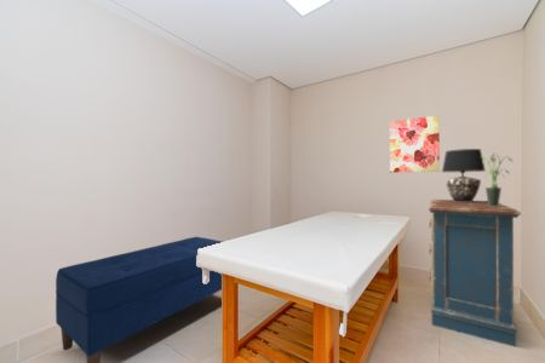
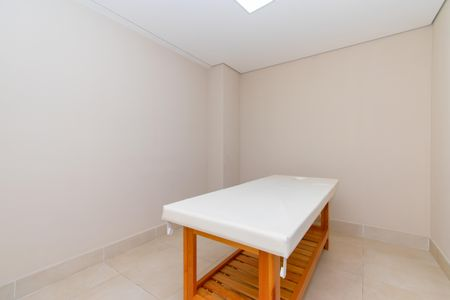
- bench (160, 287)
- wall art (413, 145)
- table lamp (463, 175)
- dresser (464, 258)
- potted plant (495, 178)
